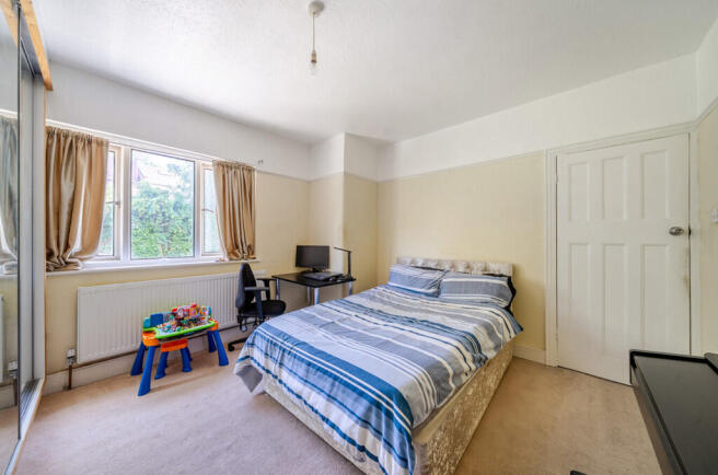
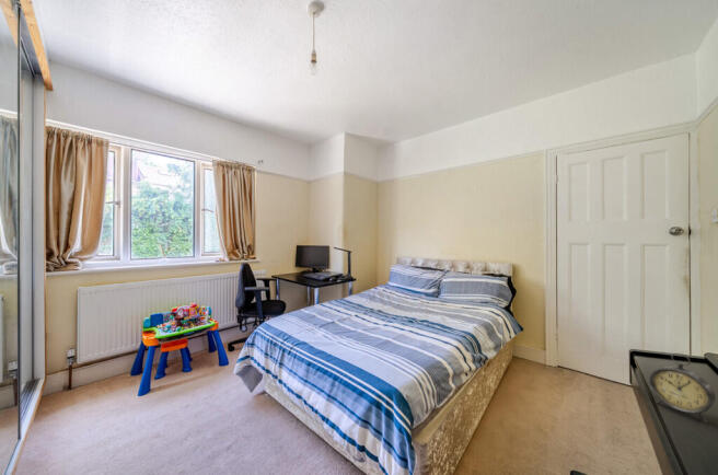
+ alarm clock (681, 382)
